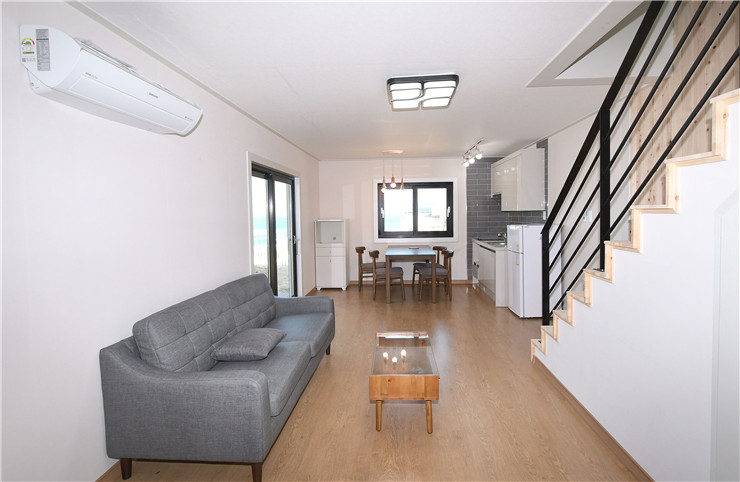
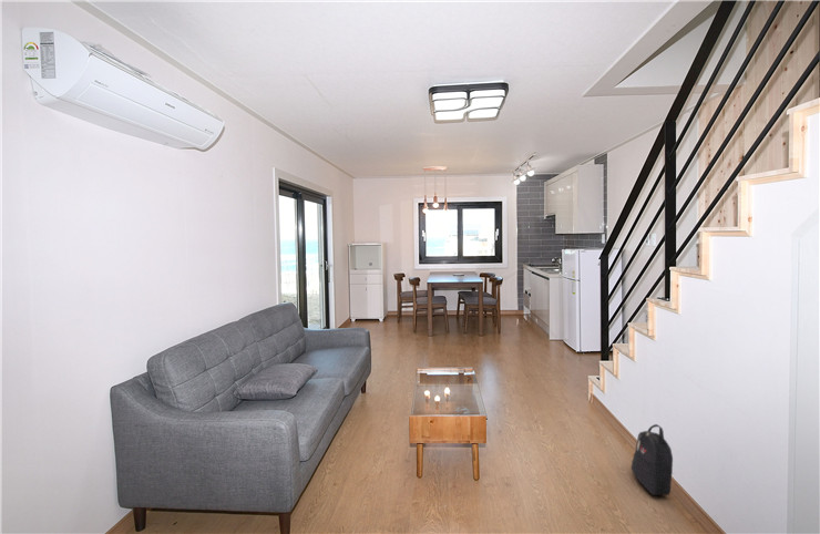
+ backpack (652, 456)
